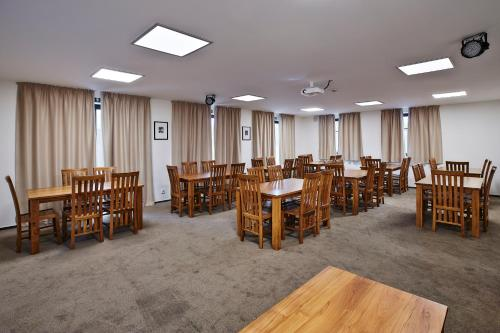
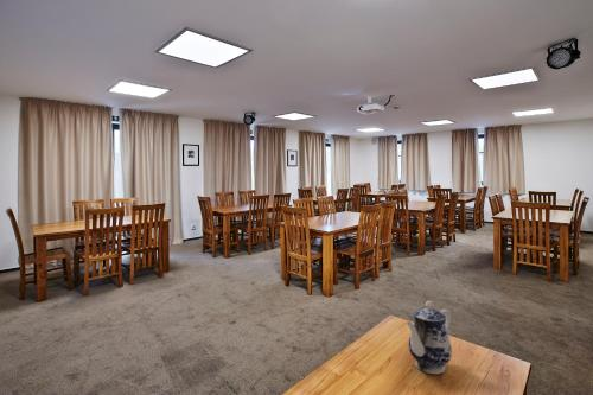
+ teapot (429, 333)
